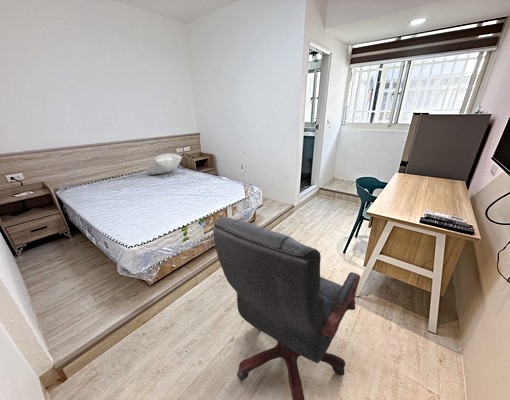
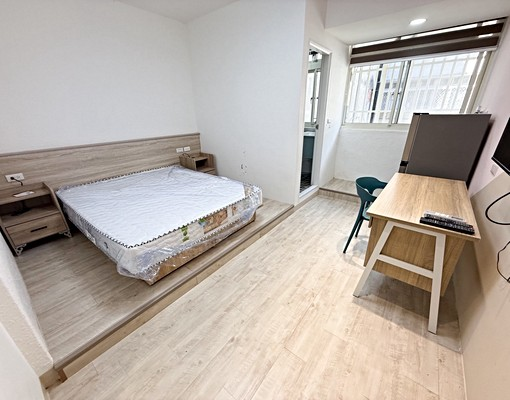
- pillow (163, 163)
- office chair (290, 290)
